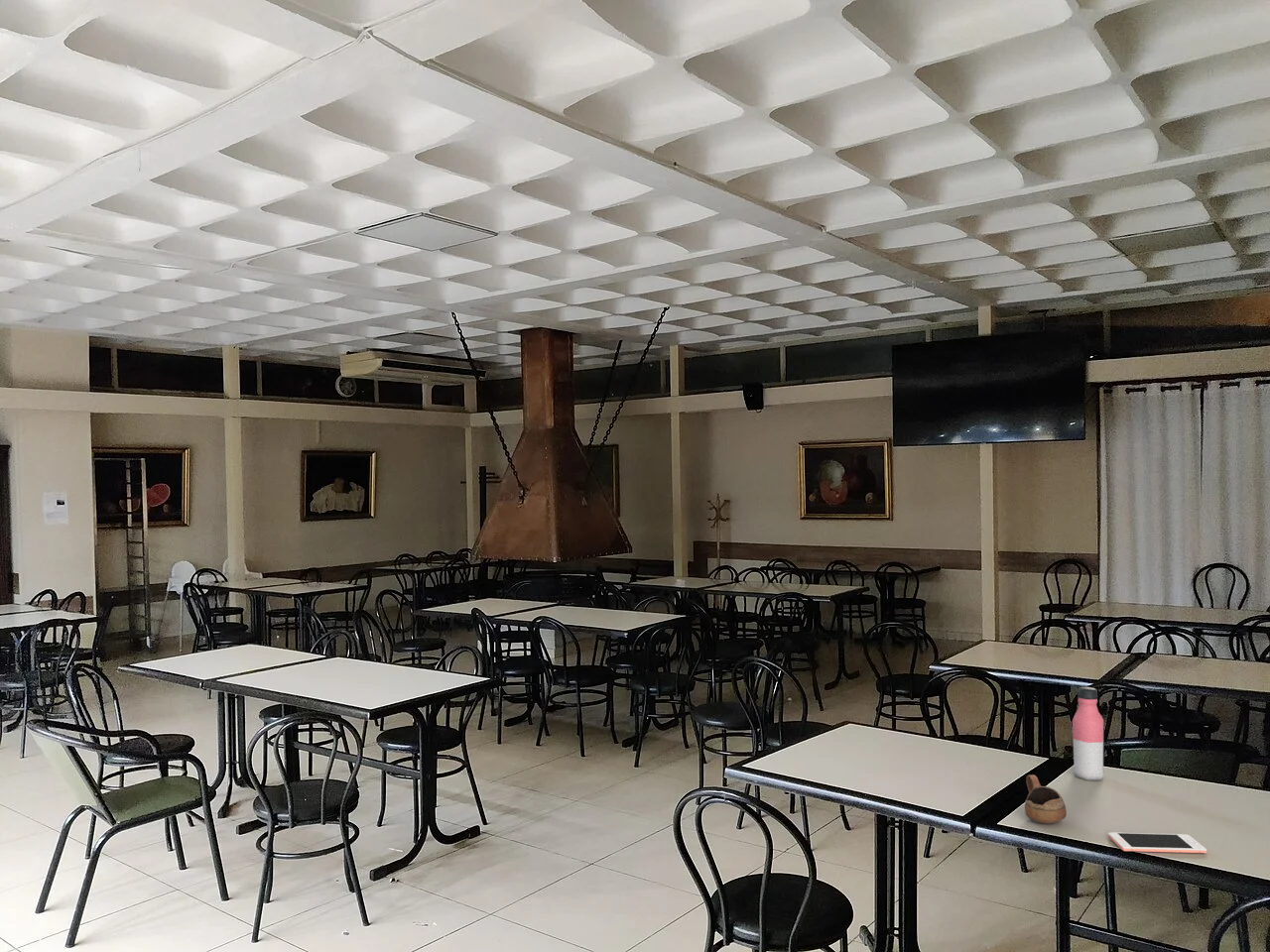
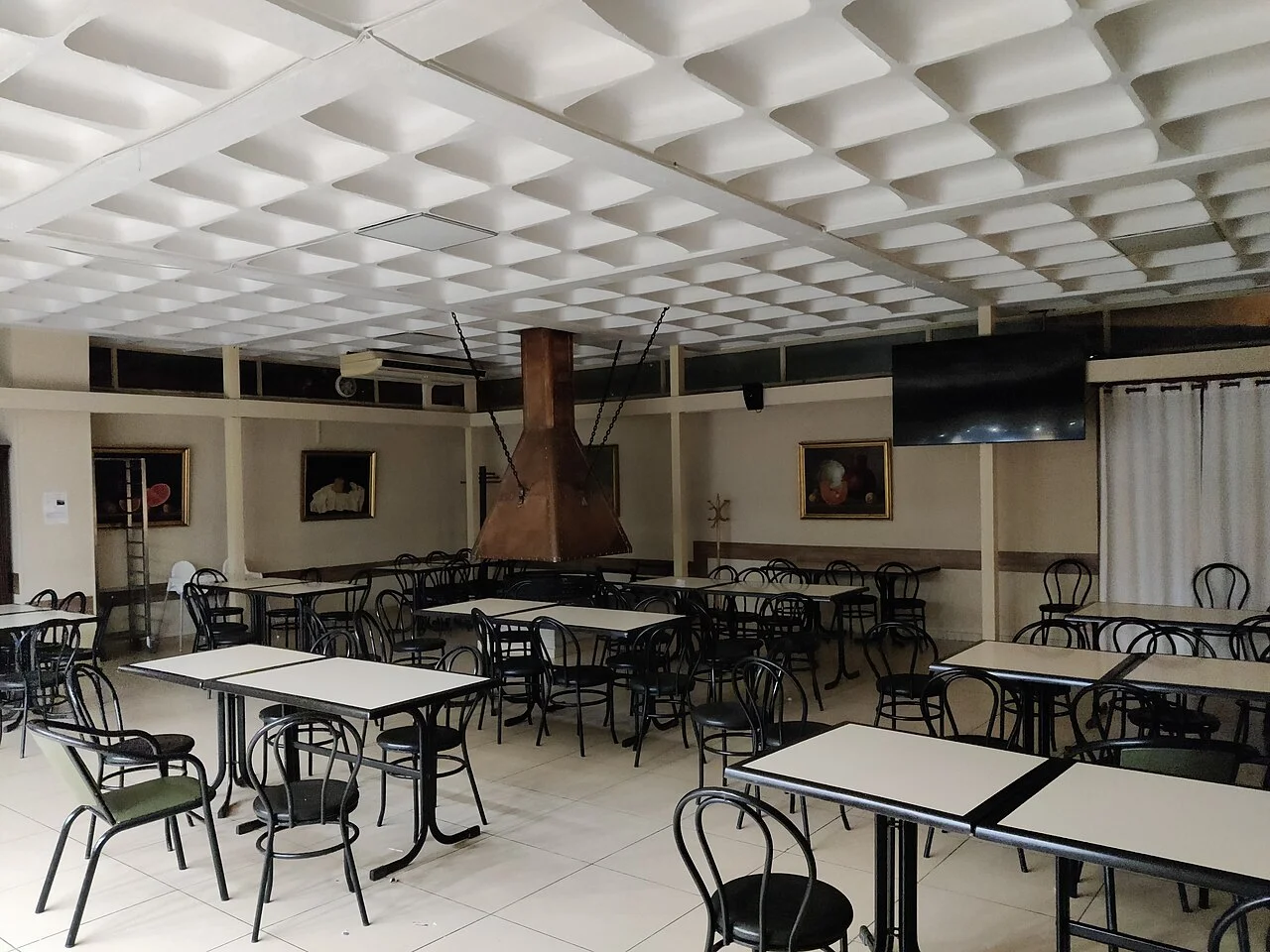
- cup (1045, 799)
- cell phone (1156, 842)
- water bottle (1087, 732)
